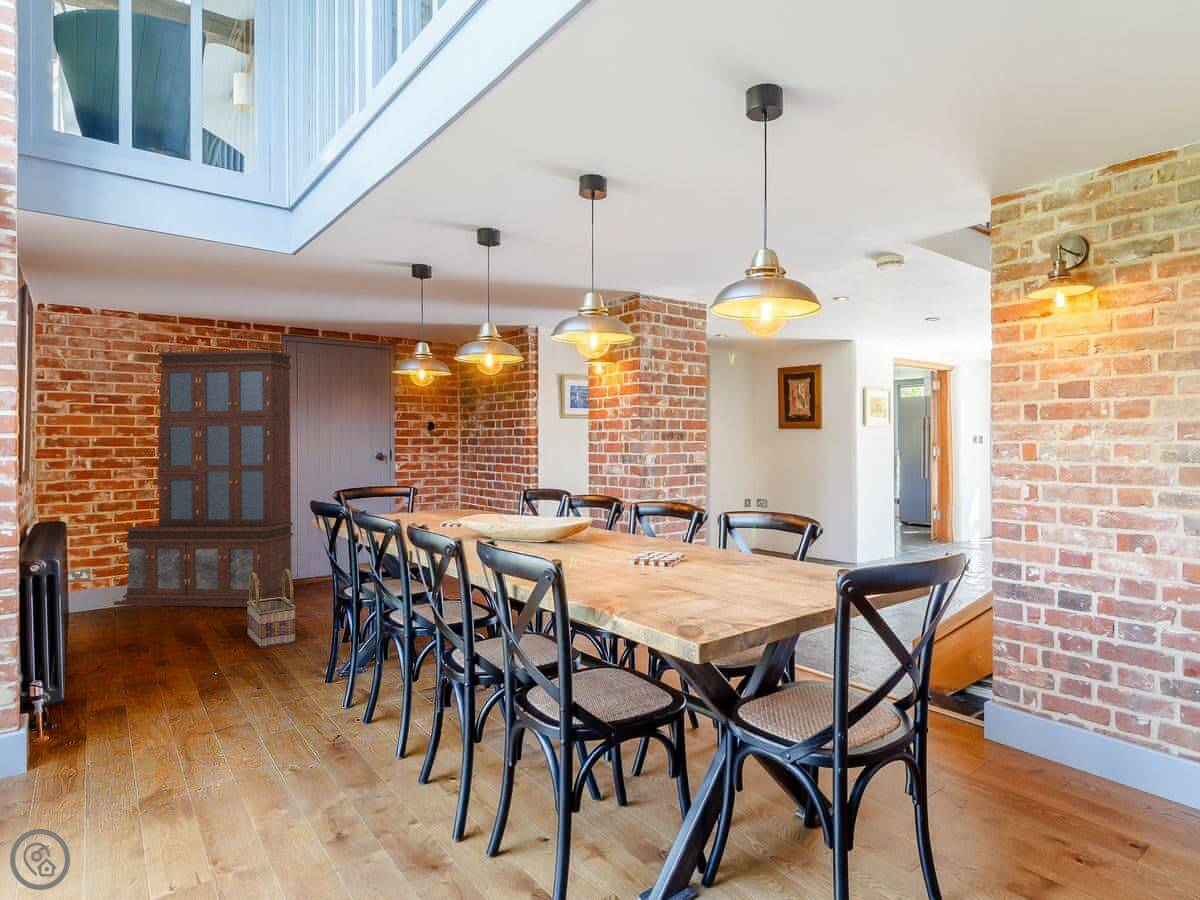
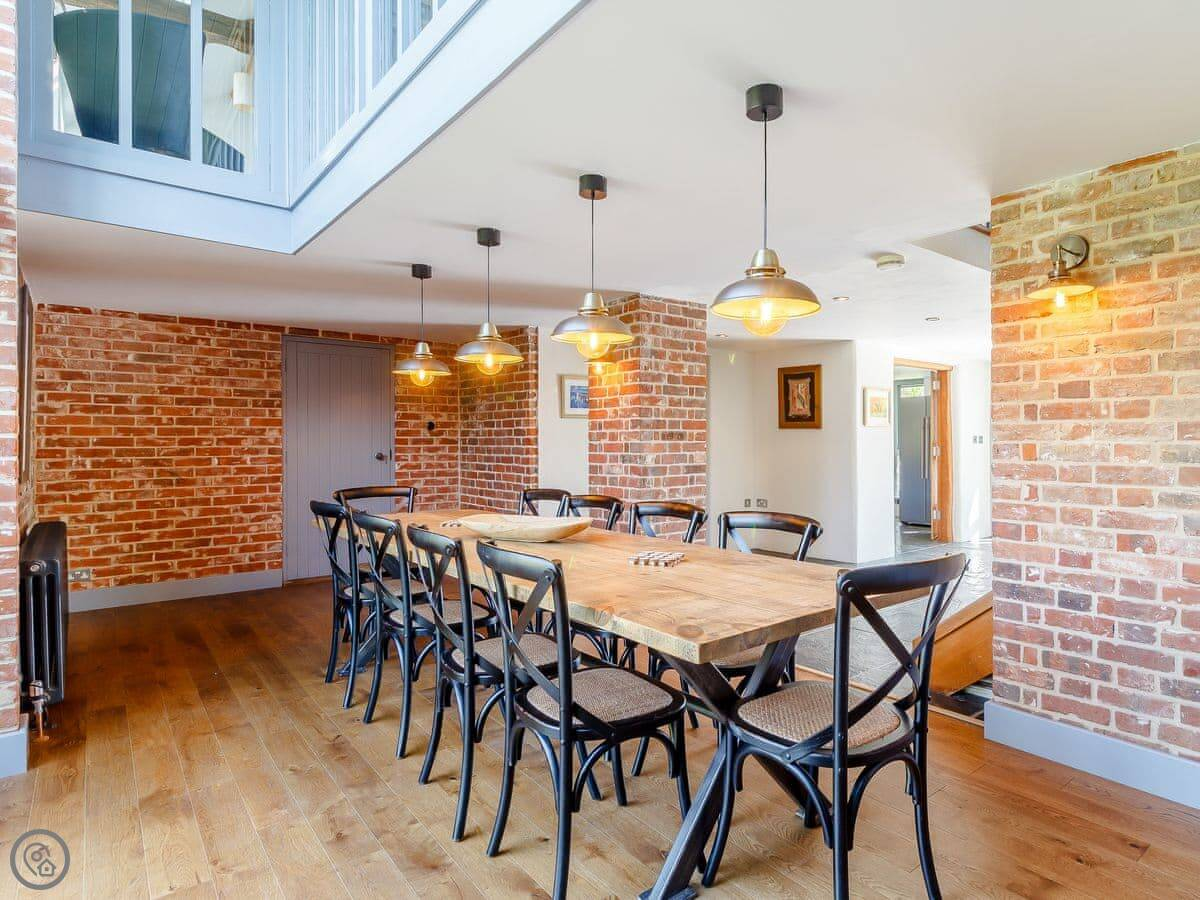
- basket (271, 604)
- bookcase (203, 476)
